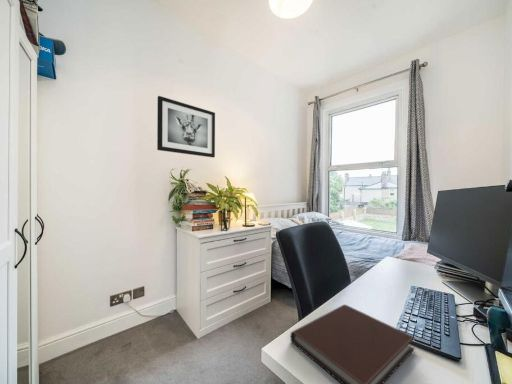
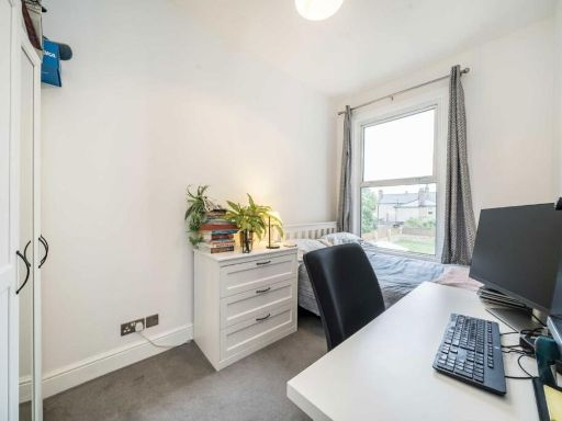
- wall art (188, 129)
- notebook (351, 339)
